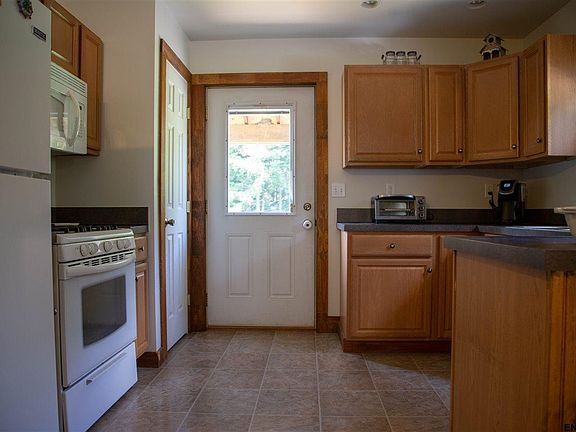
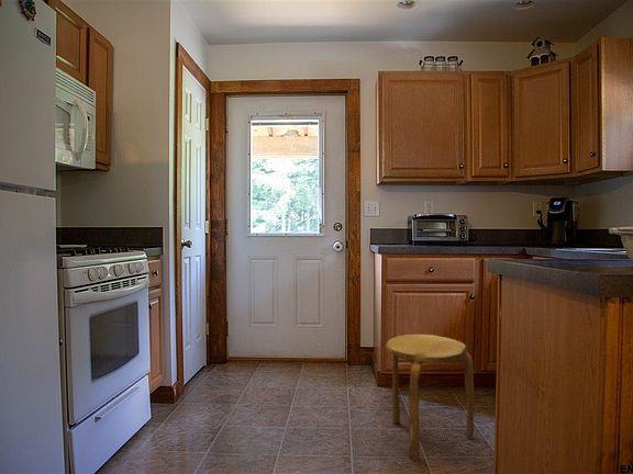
+ stool (418, 391)
